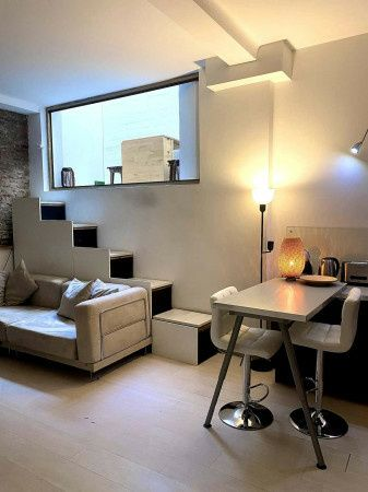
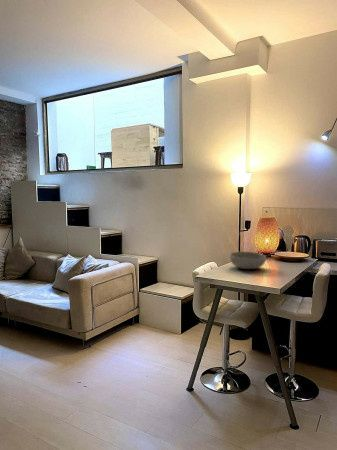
+ bowl (247, 261)
